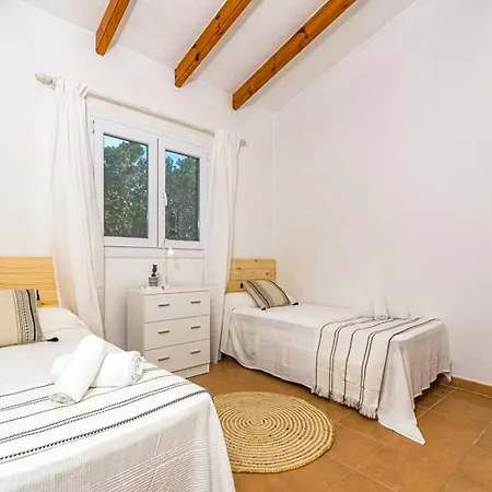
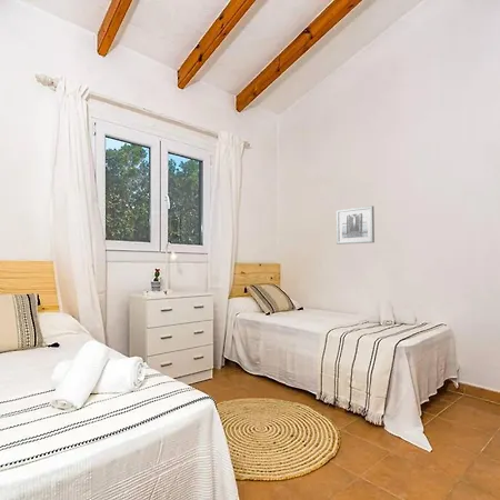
+ wall art (354, 226)
